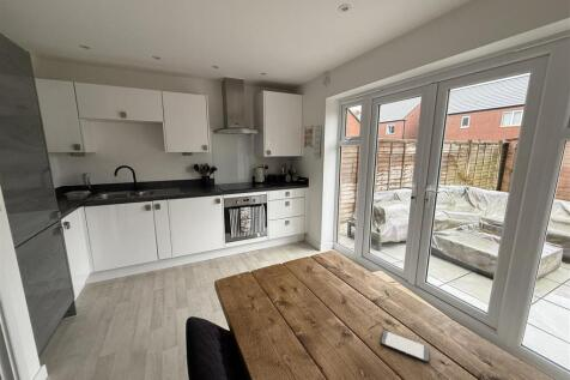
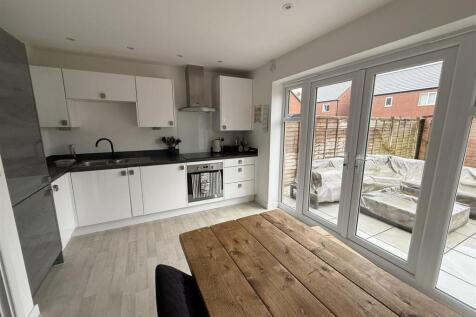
- smartphone (404, 345)
